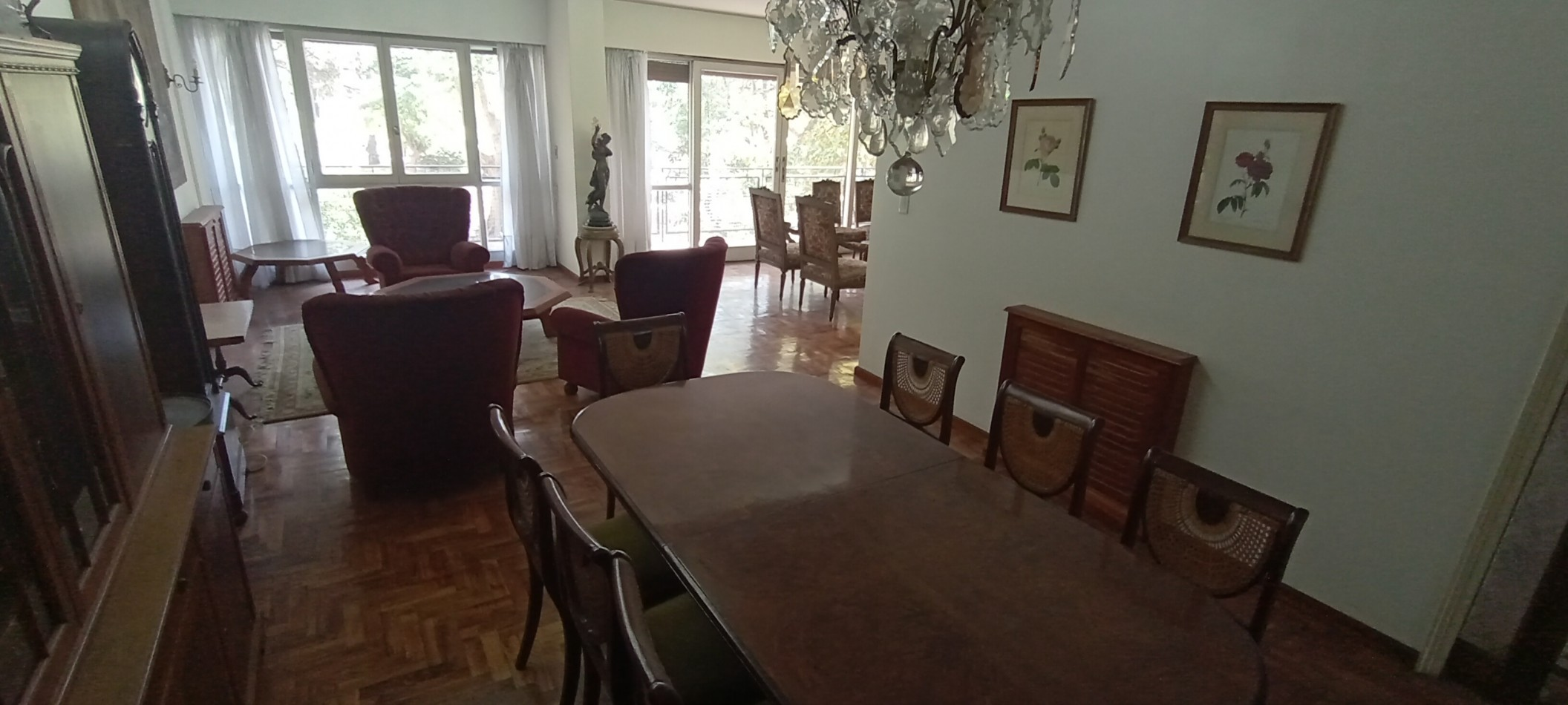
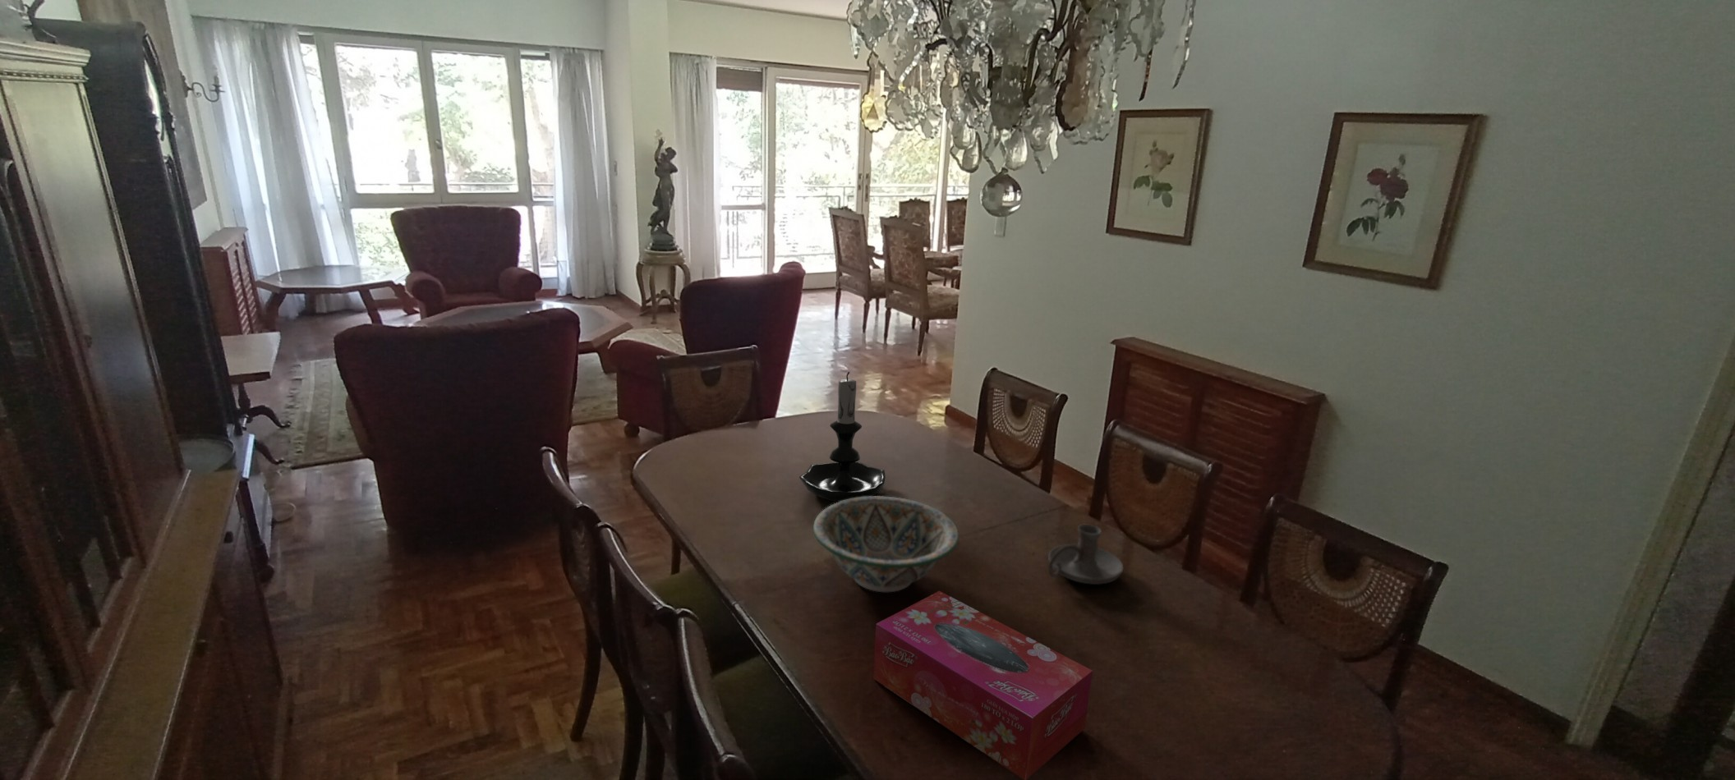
+ candle holder (1081, 552)
+ tissue box (977, 675)
+ candle holder (846, 431)
+ decorative bowl (885, 551)
